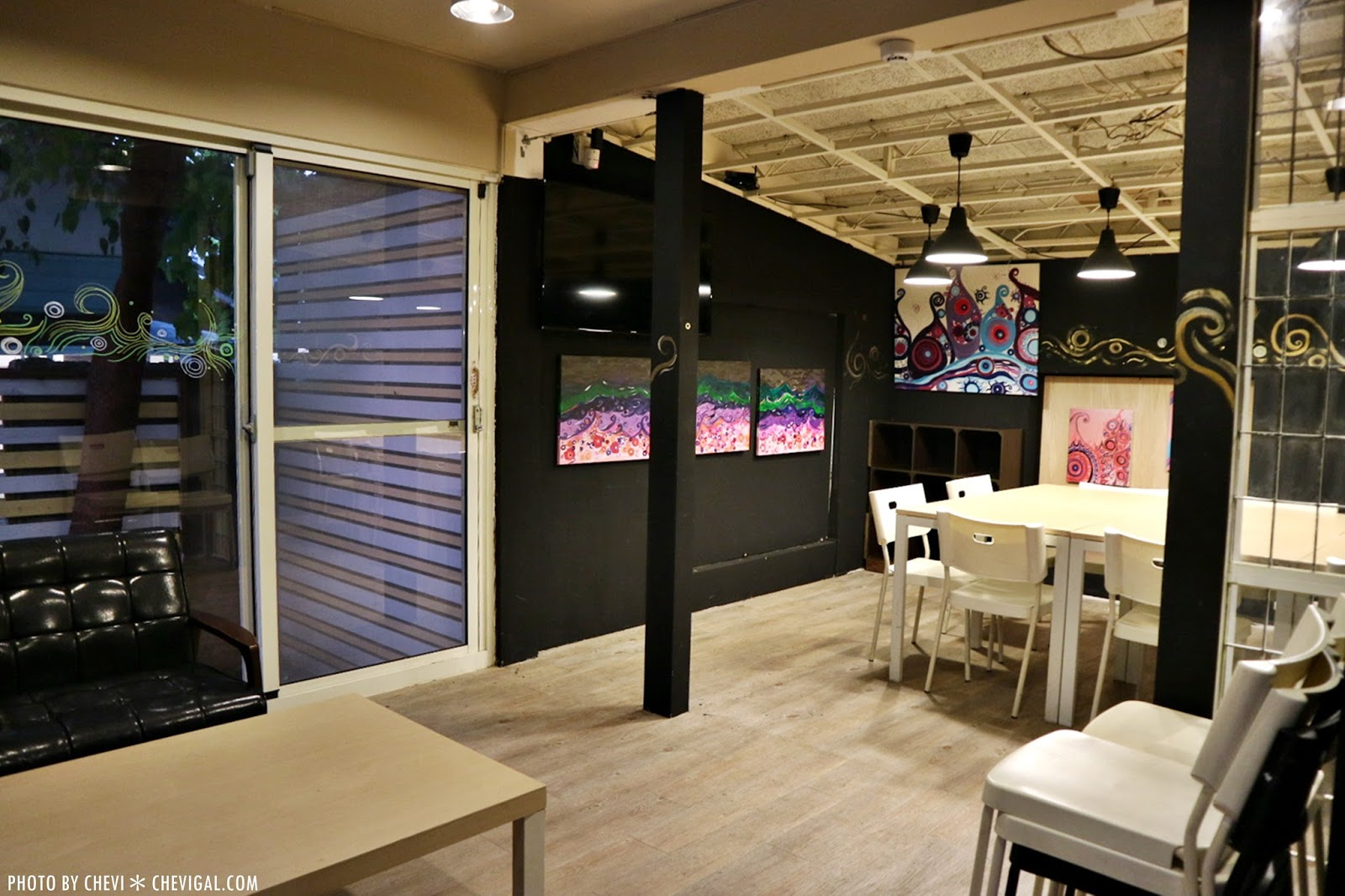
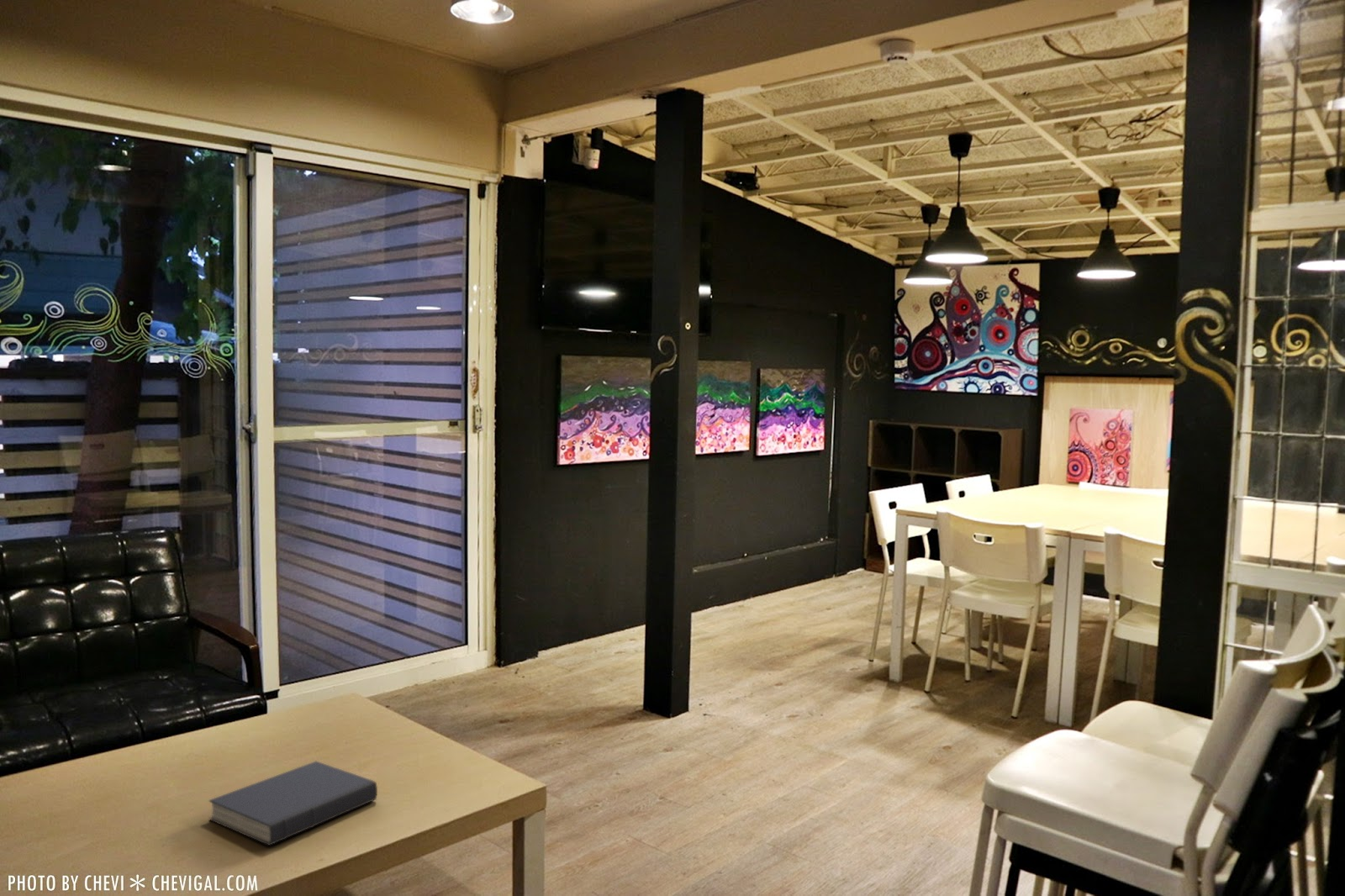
+ book (295, 800)
